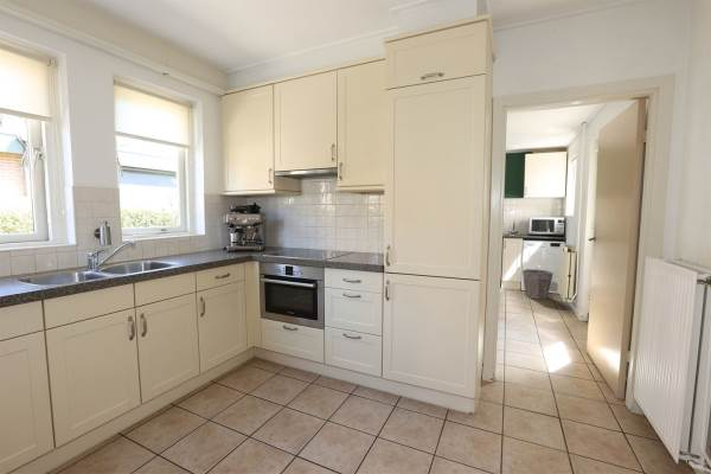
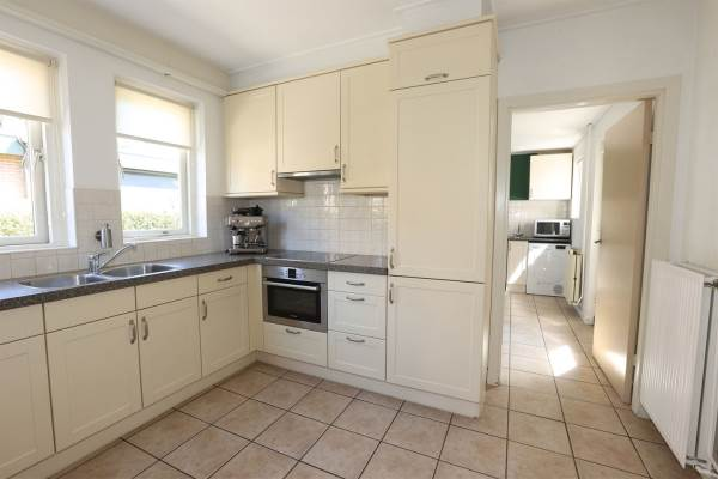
- waste bin (537, 283)
